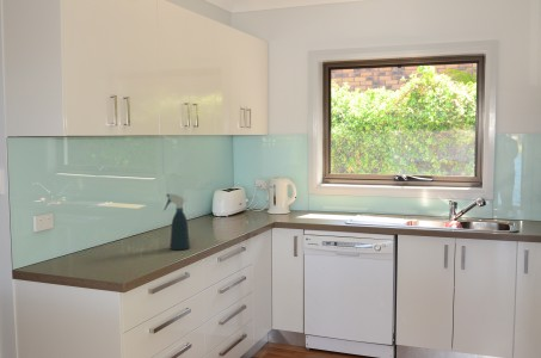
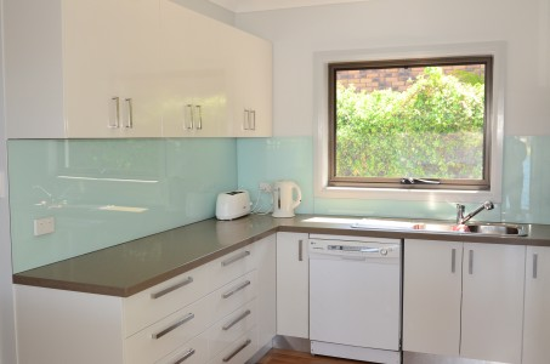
- spray bottle (178, 221)
